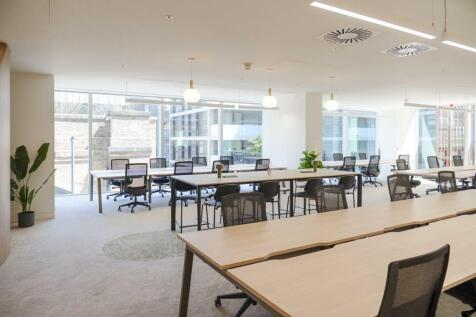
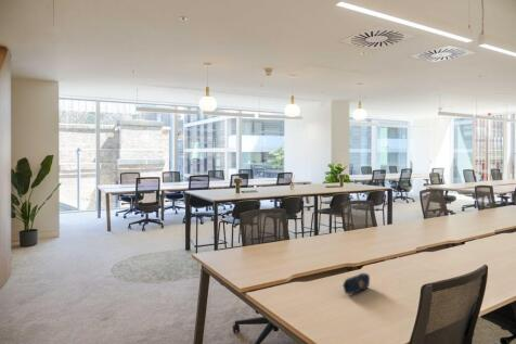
+ pencil case (357, 283)
